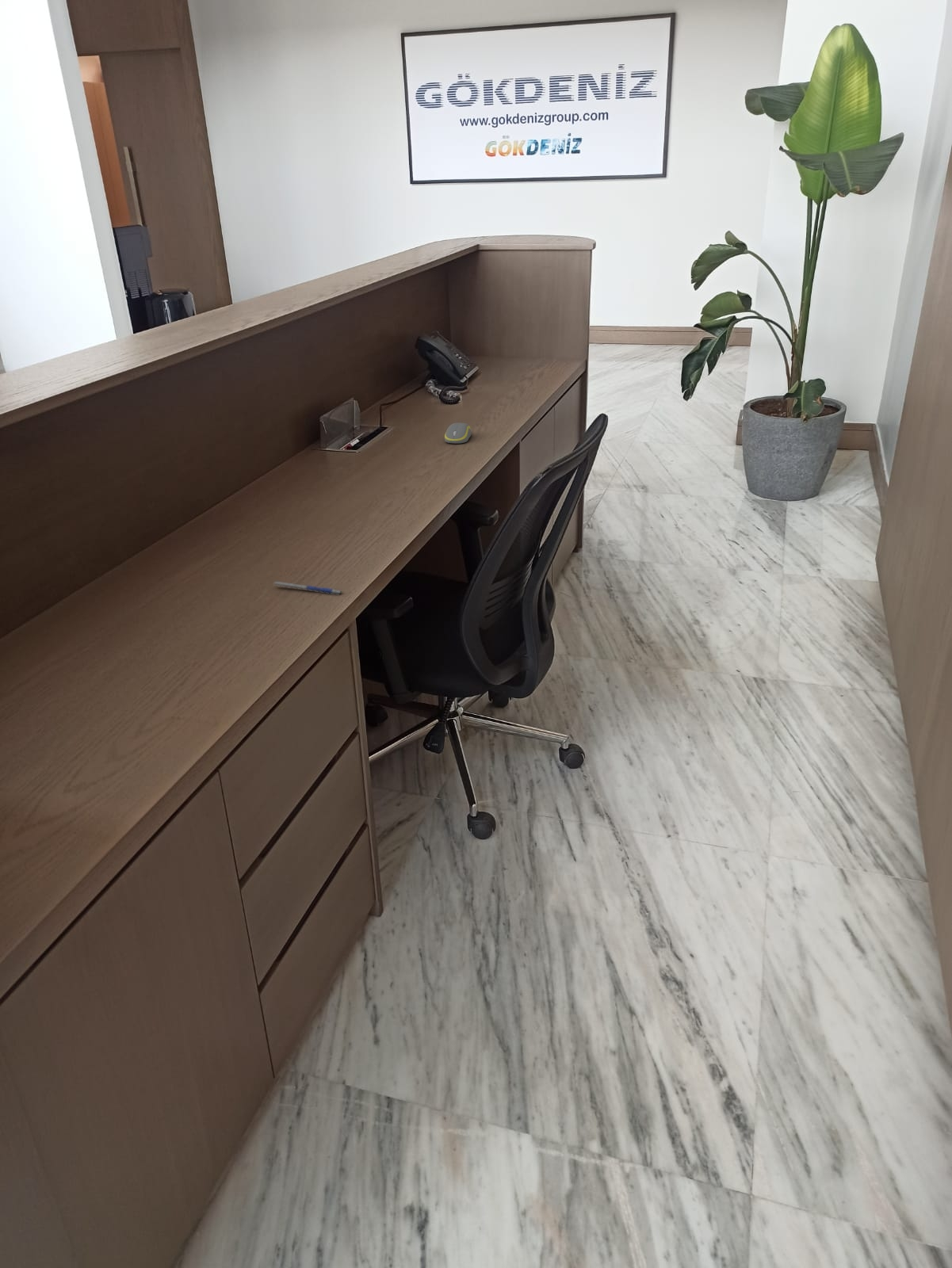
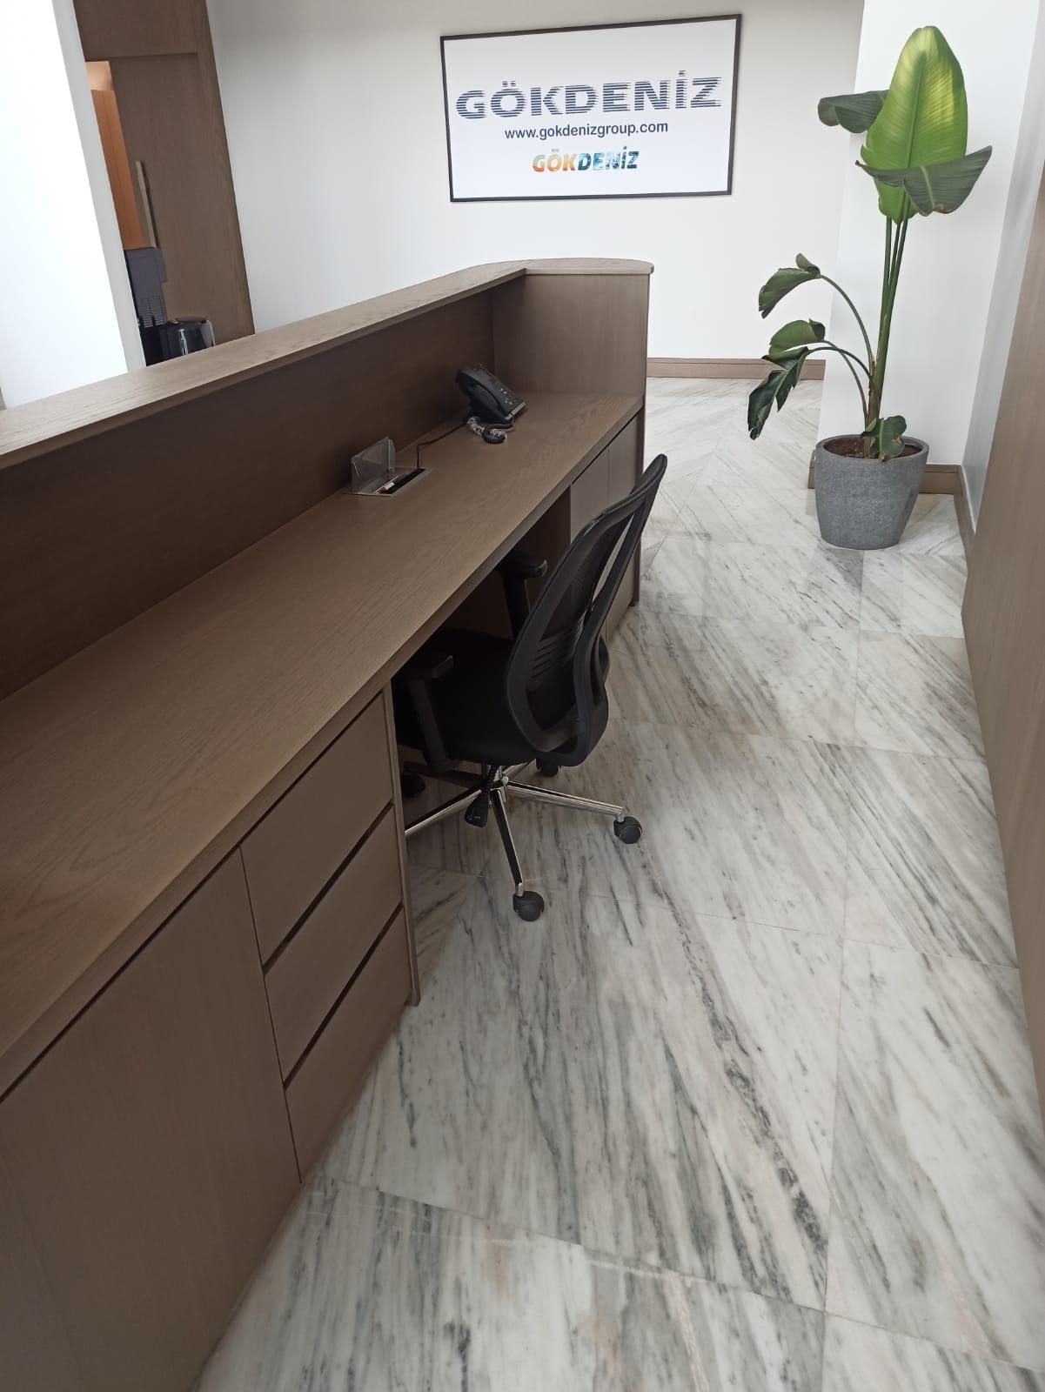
- pen (306, 586)
- computer mouse (458, 431)
